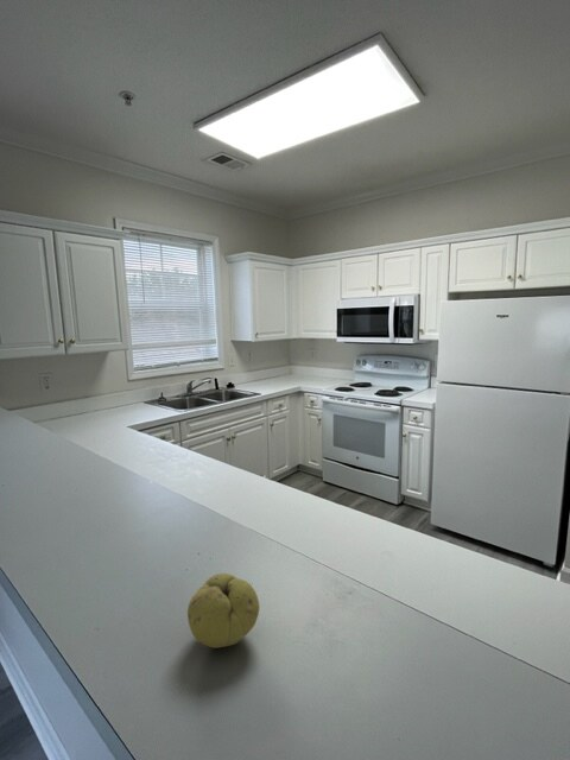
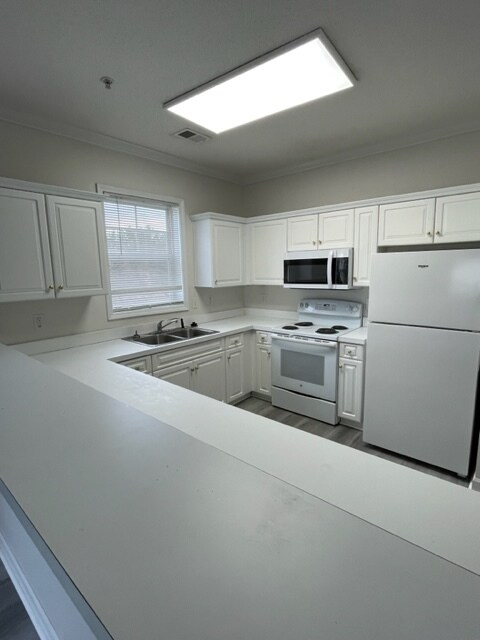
- fruit (223, 609)
